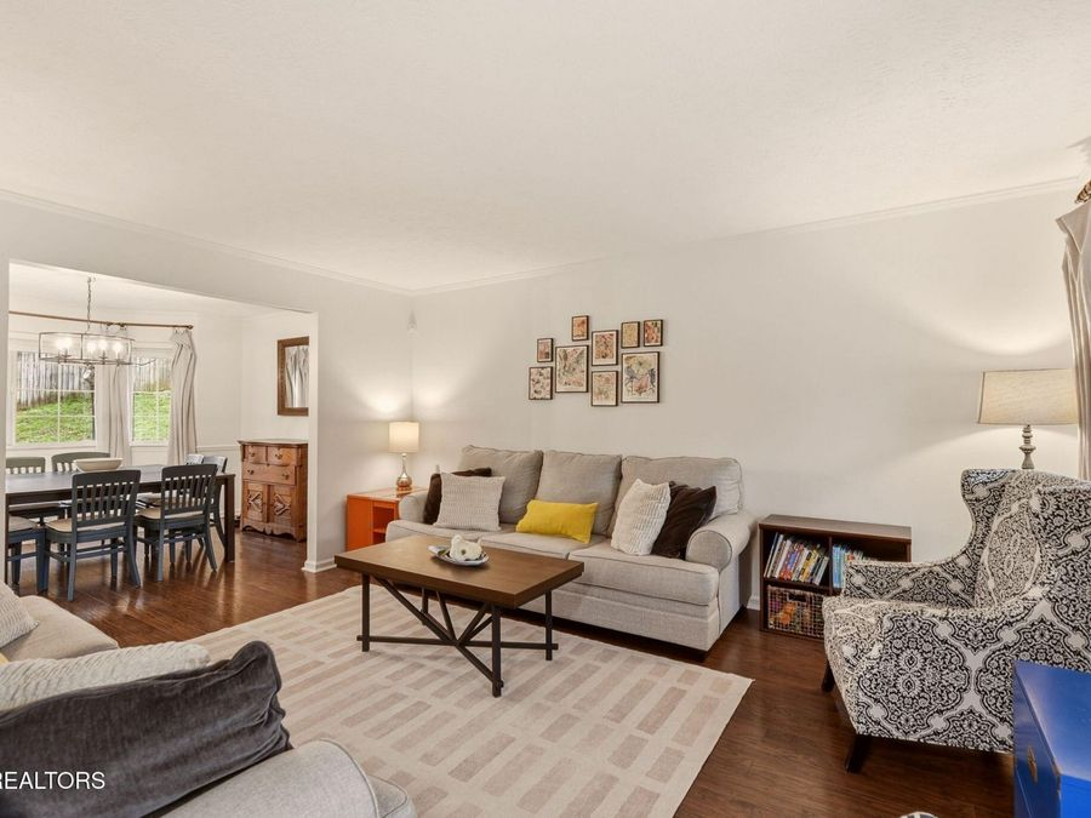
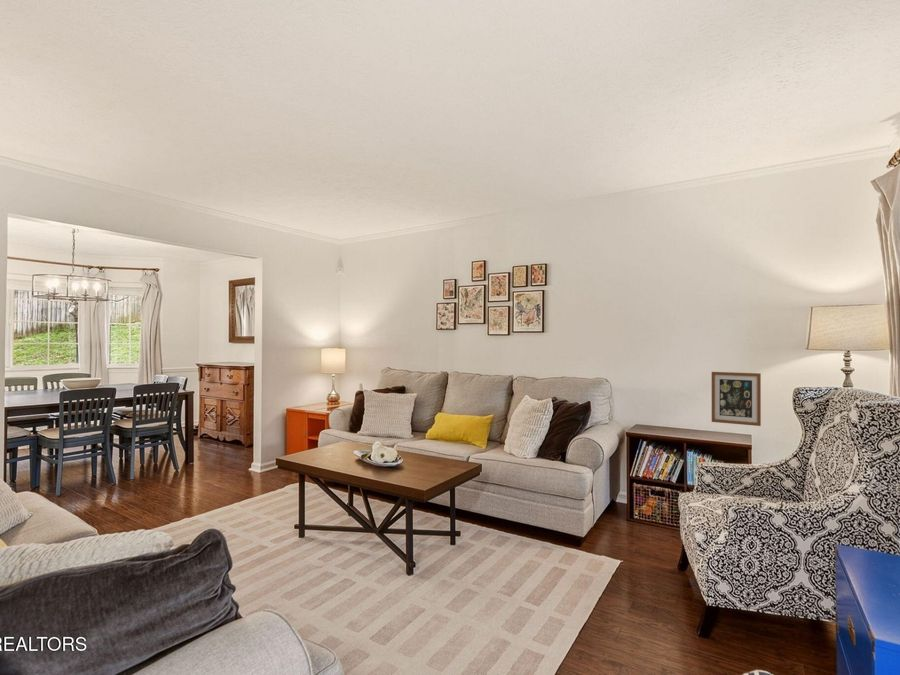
+ wall art (735, 398)
